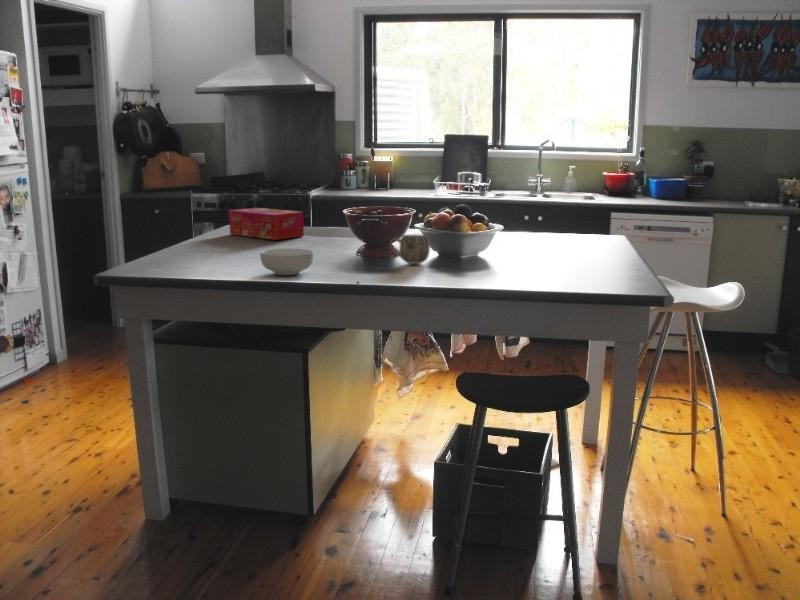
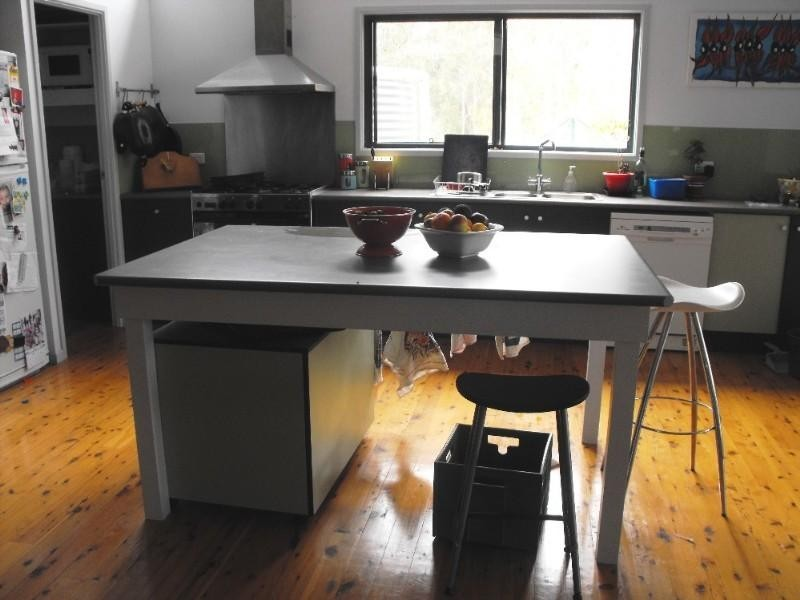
- cereal bowl (287, 262)
- mug (409, 248)
- tissue box (266, 223)
